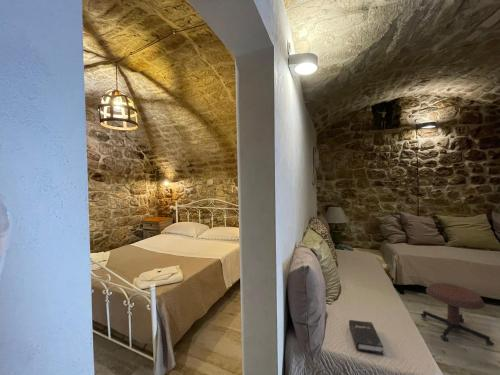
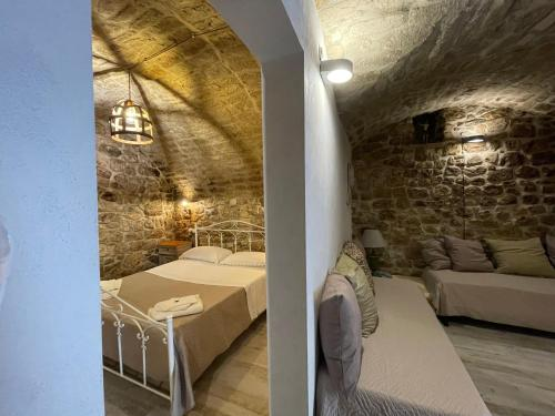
- stool (453, 310)
- hardback book (364, 335)
